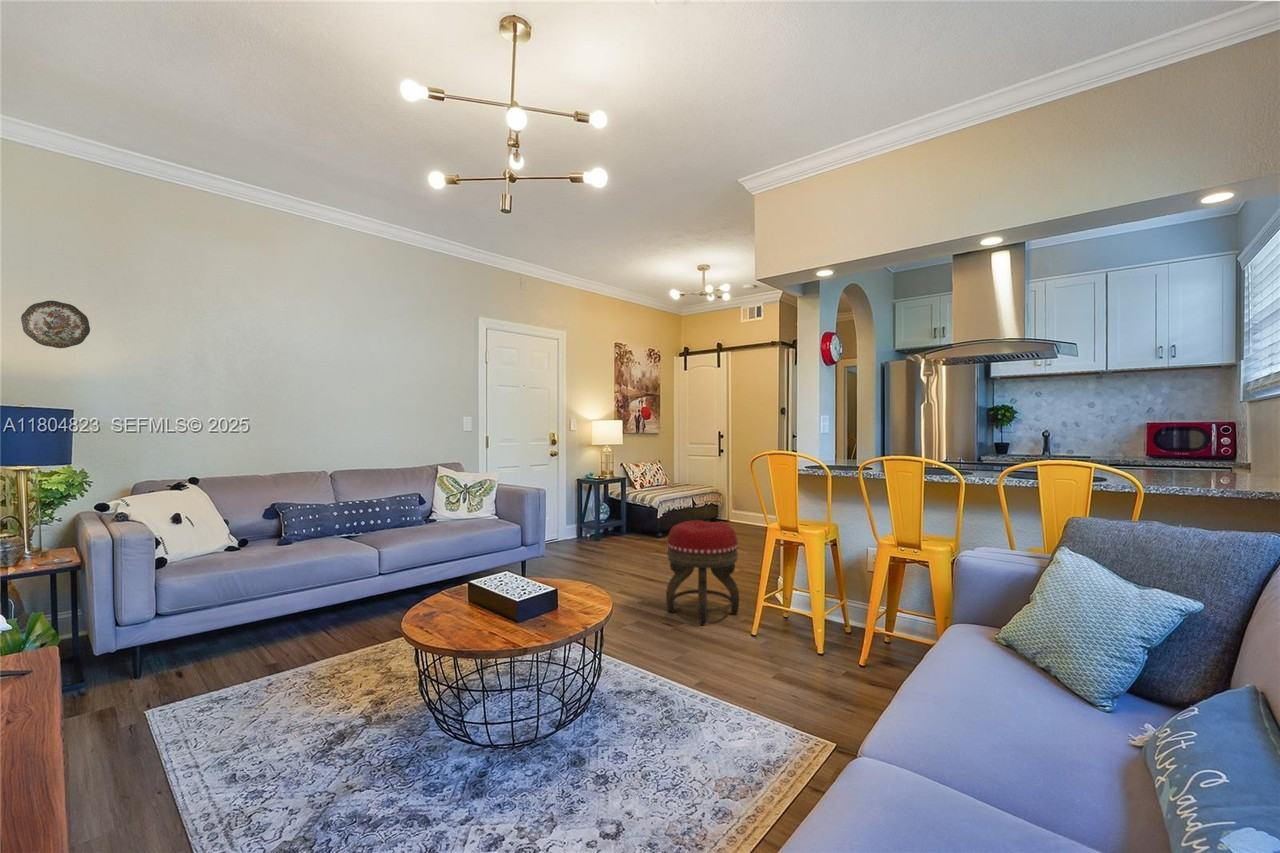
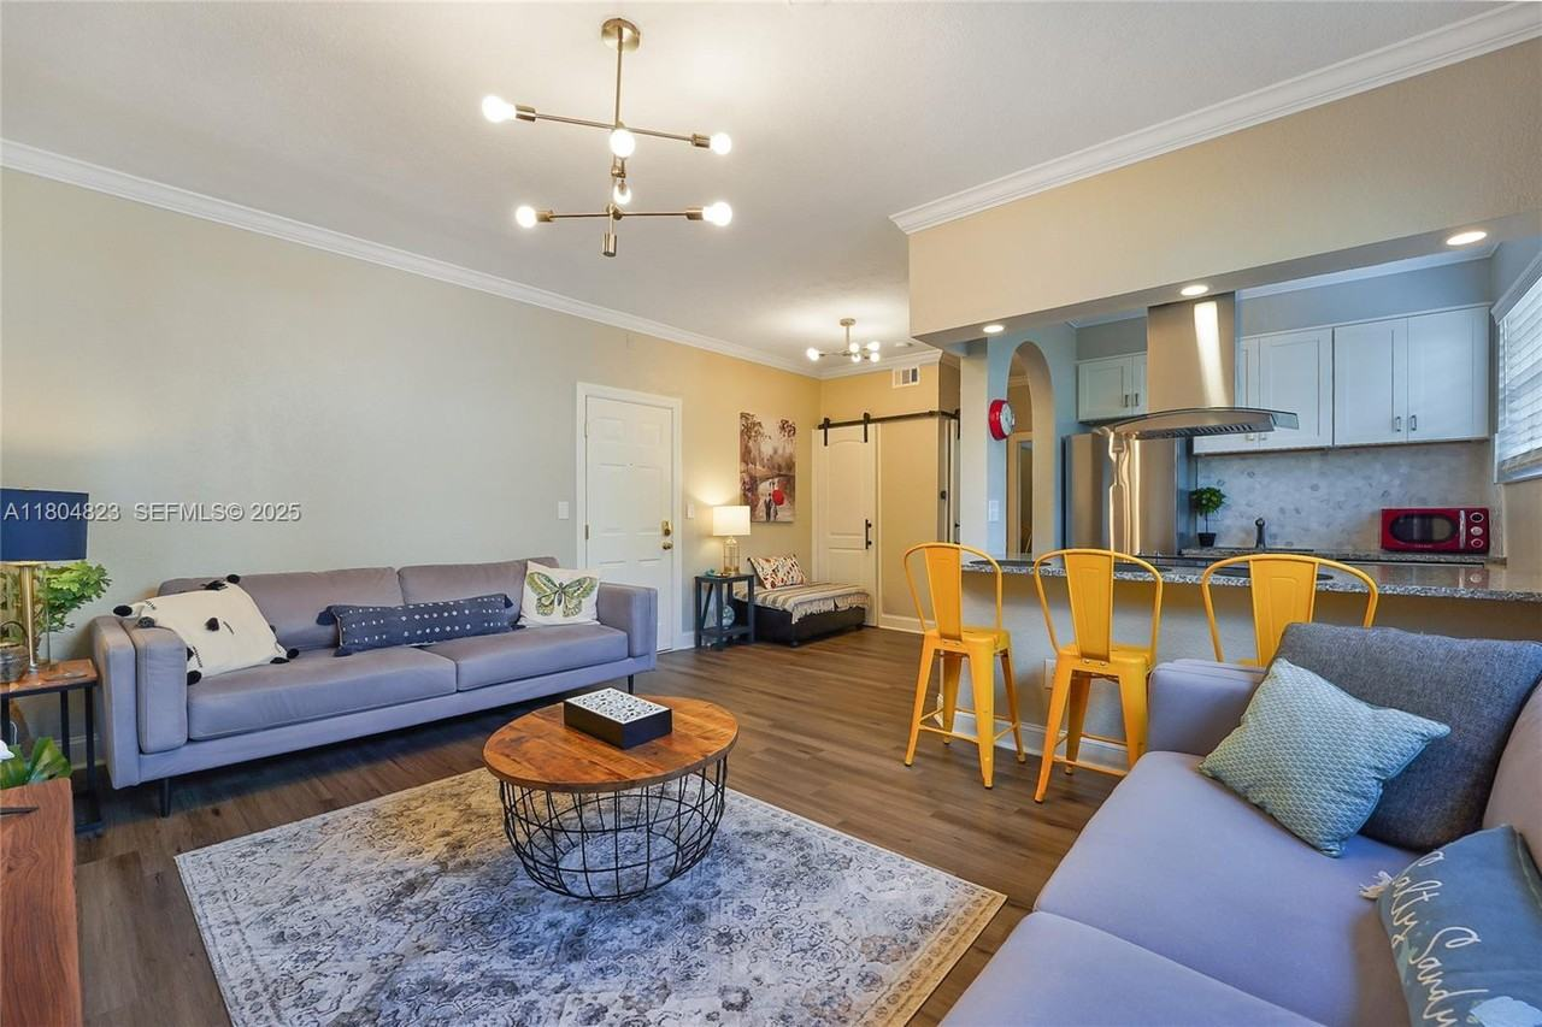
- footstool (702, 568)
- decorative plate (56, 324)
